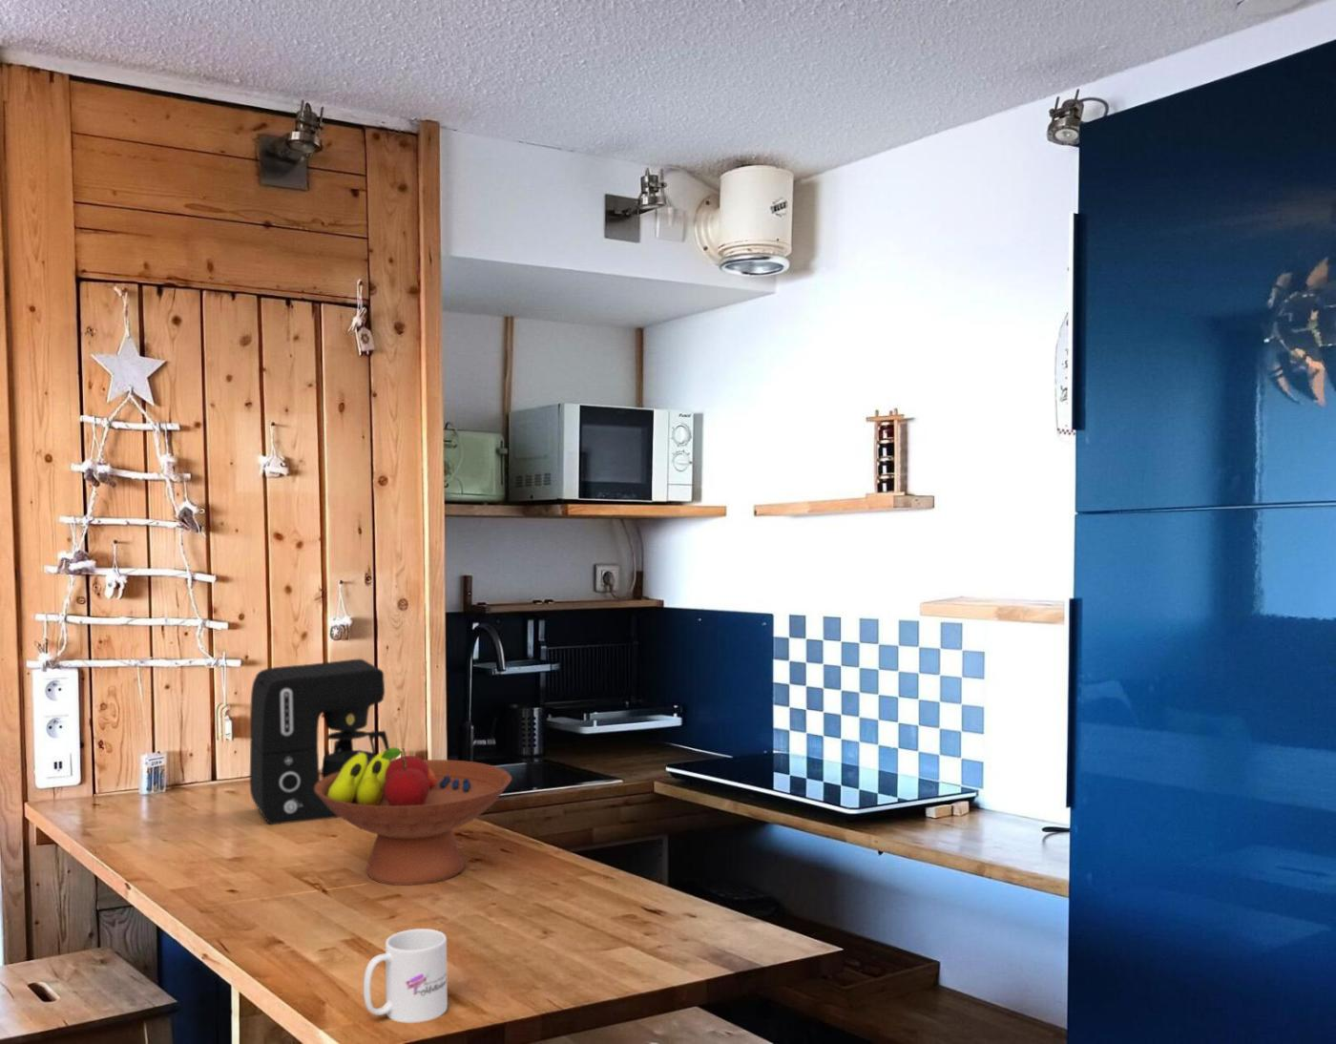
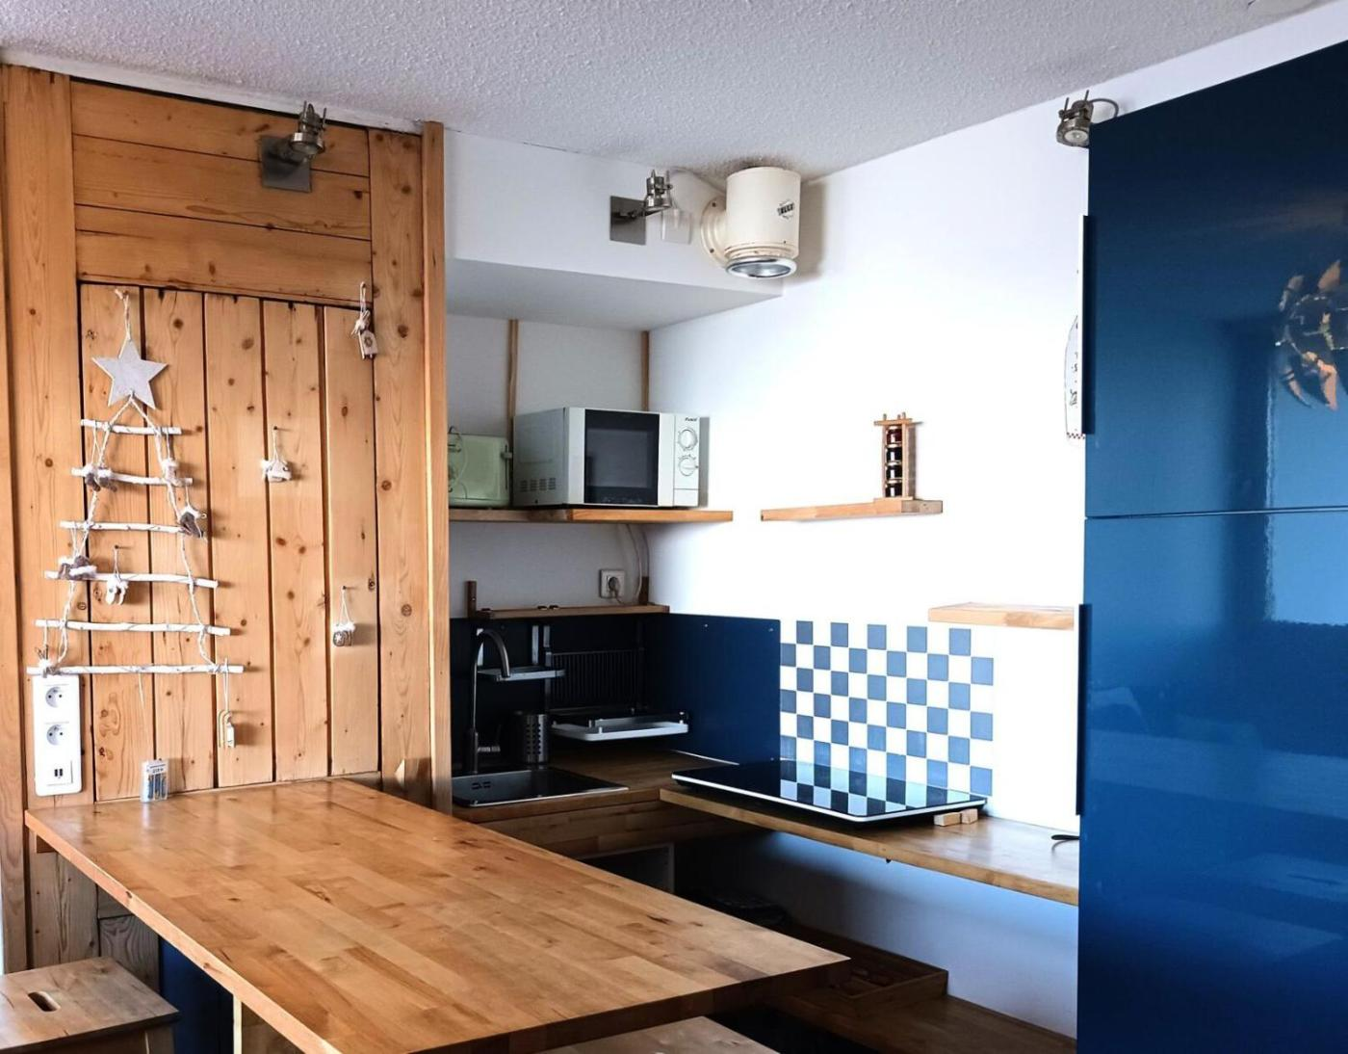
- mug (404, 977)
- fruit bowl (414, 809)
- coffee maker (327, 737)
